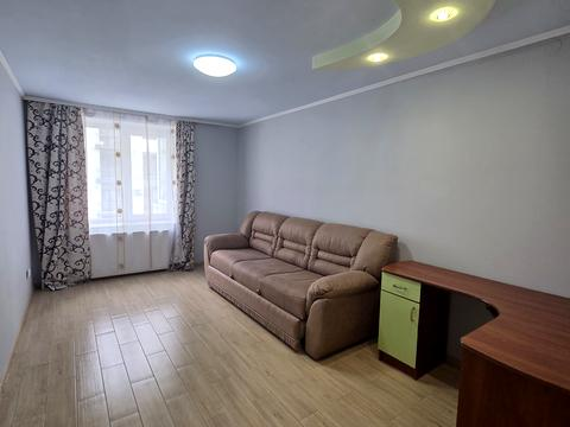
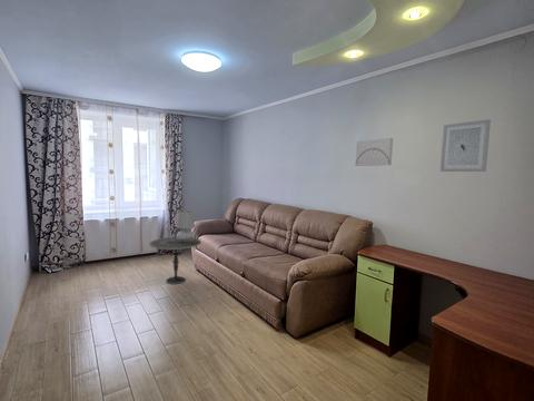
+ table lamp (185, 226)
+ wall art (373, 153)
+ wall art (463, 147)
+ side table (176, 261)
